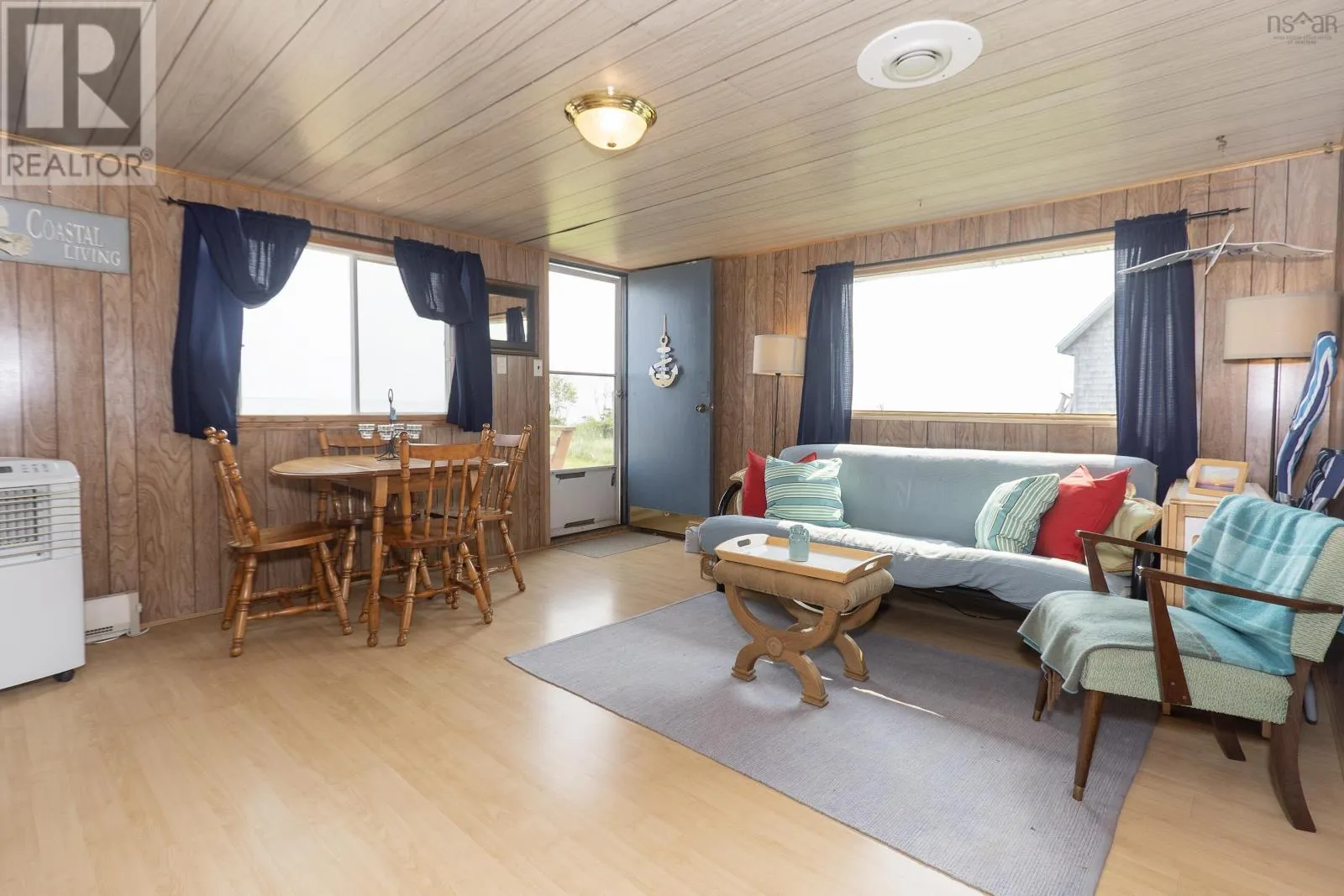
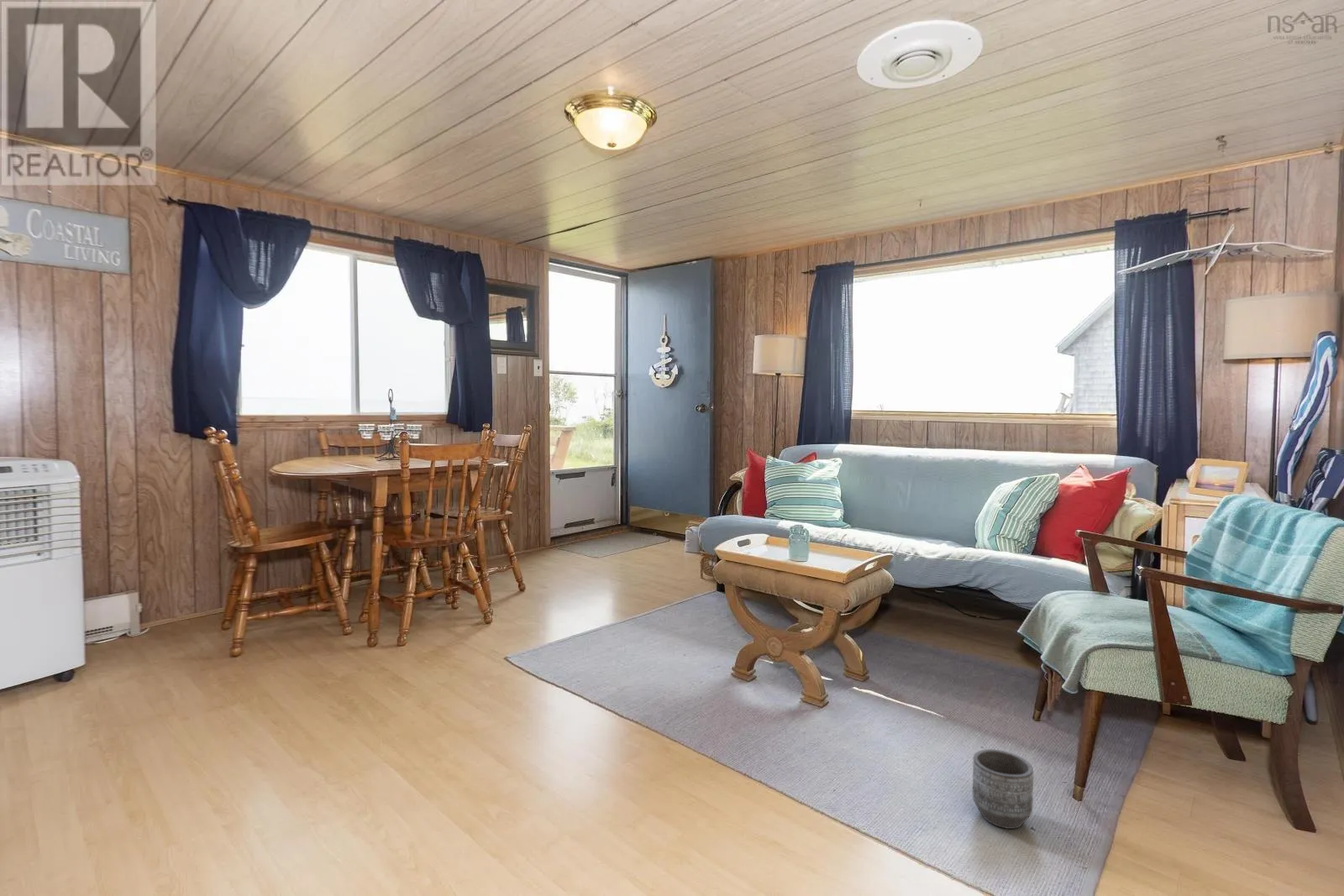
+ planter (1002, 789)
